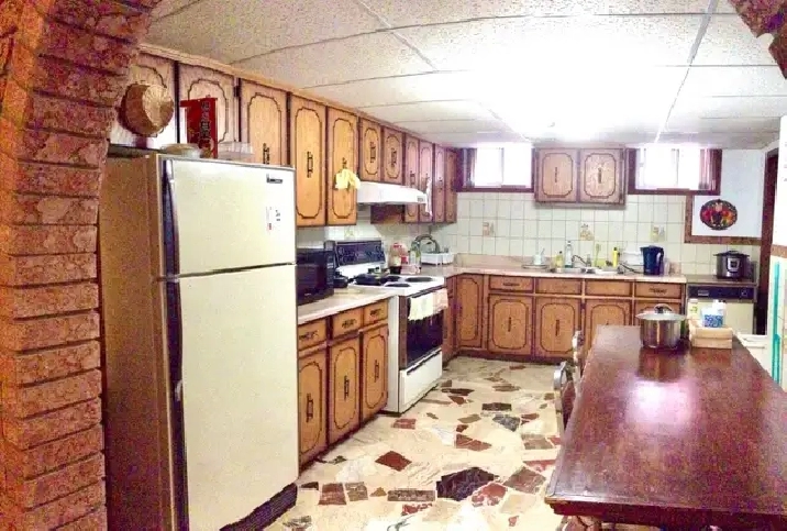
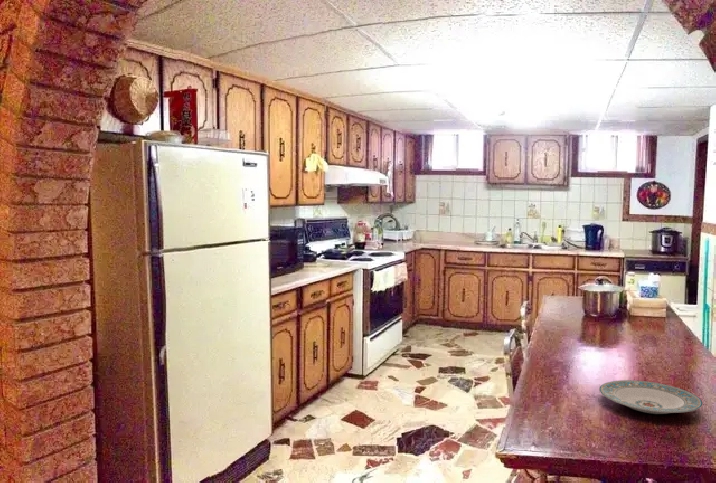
+ plate (648, 400)
